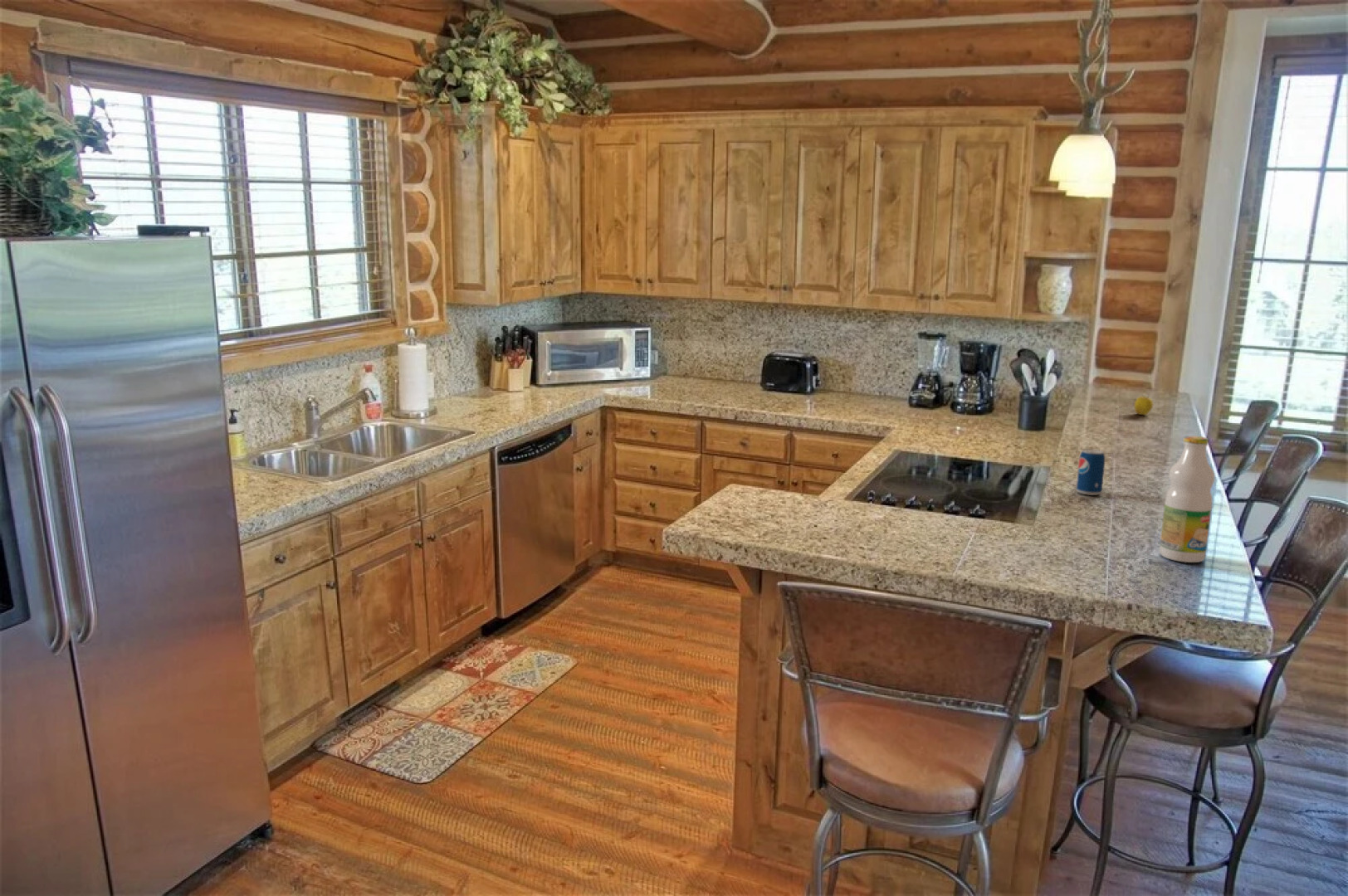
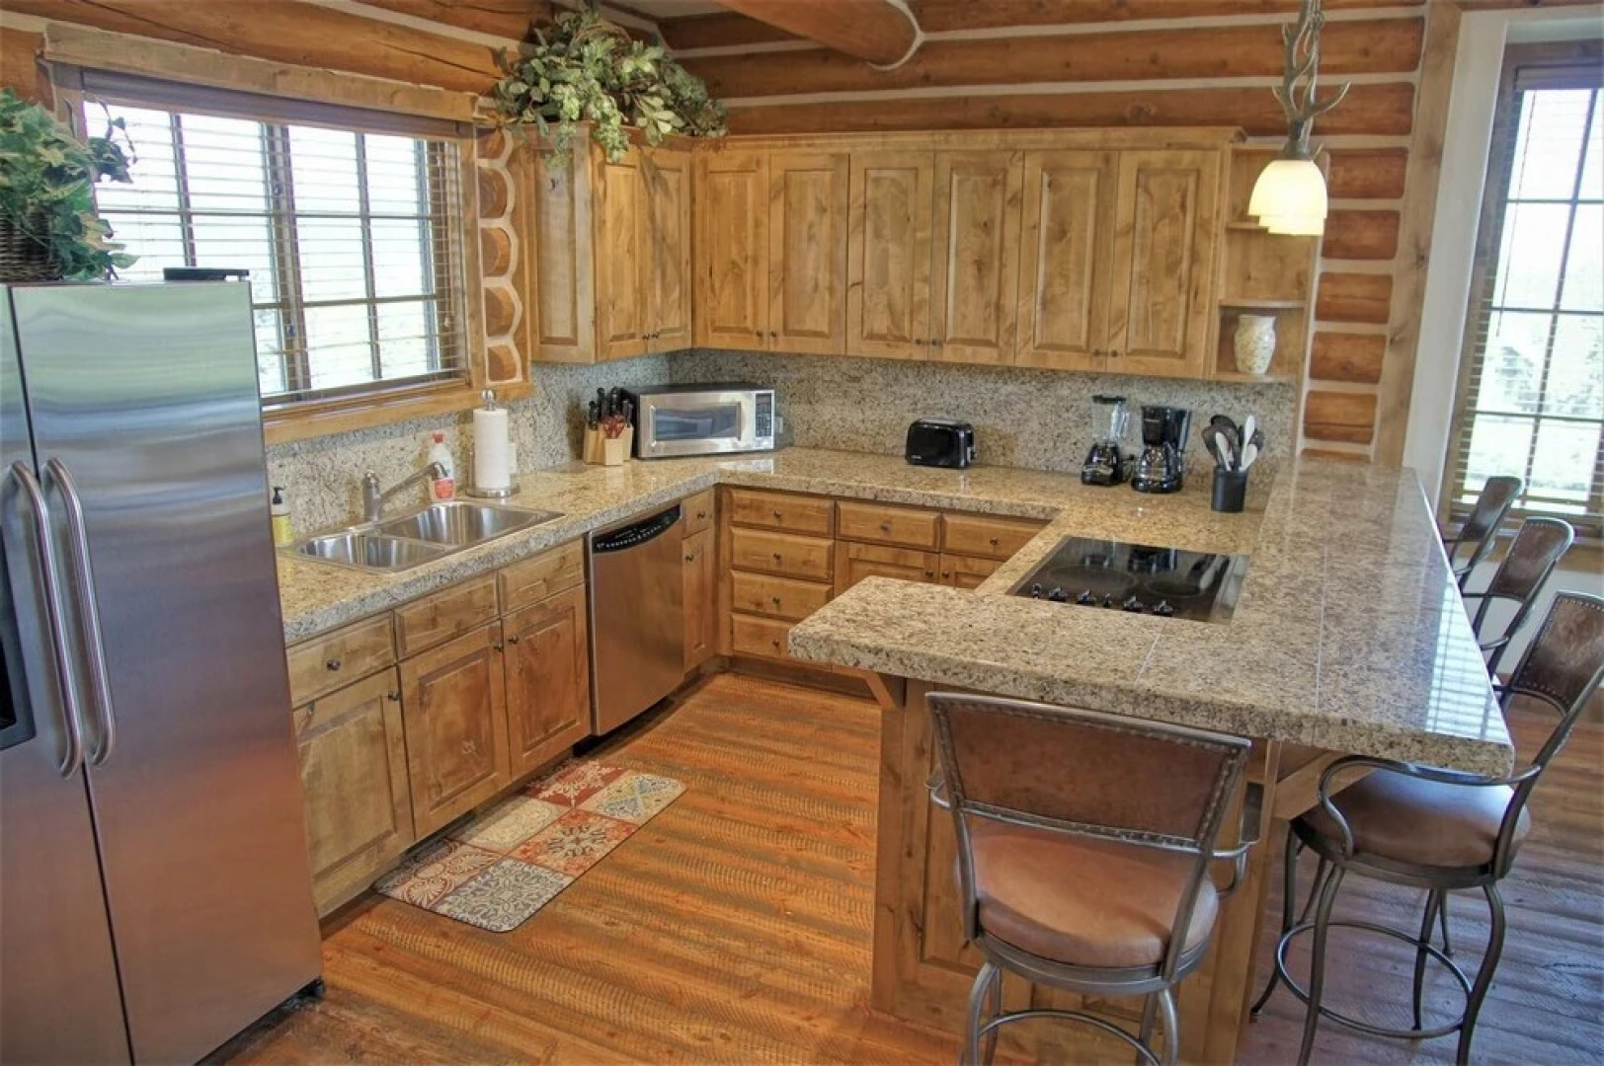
- bottle (1189, 498)
- apple (1143, 405)
- beverage can (1091, 472)
